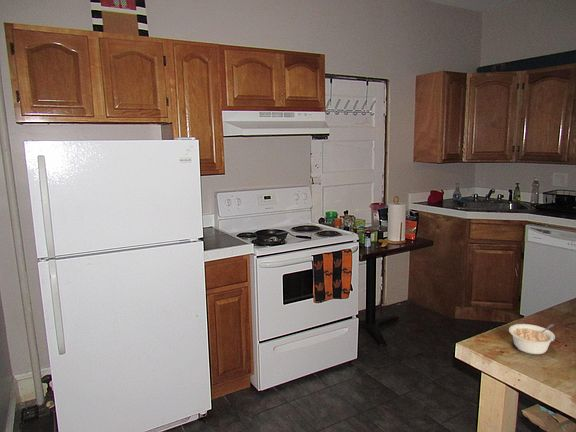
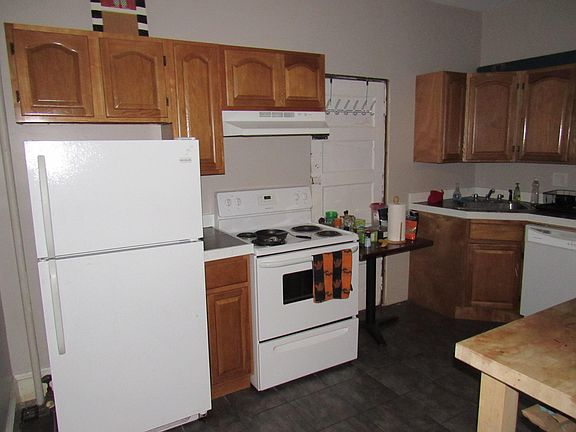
- legume (531, 337)
